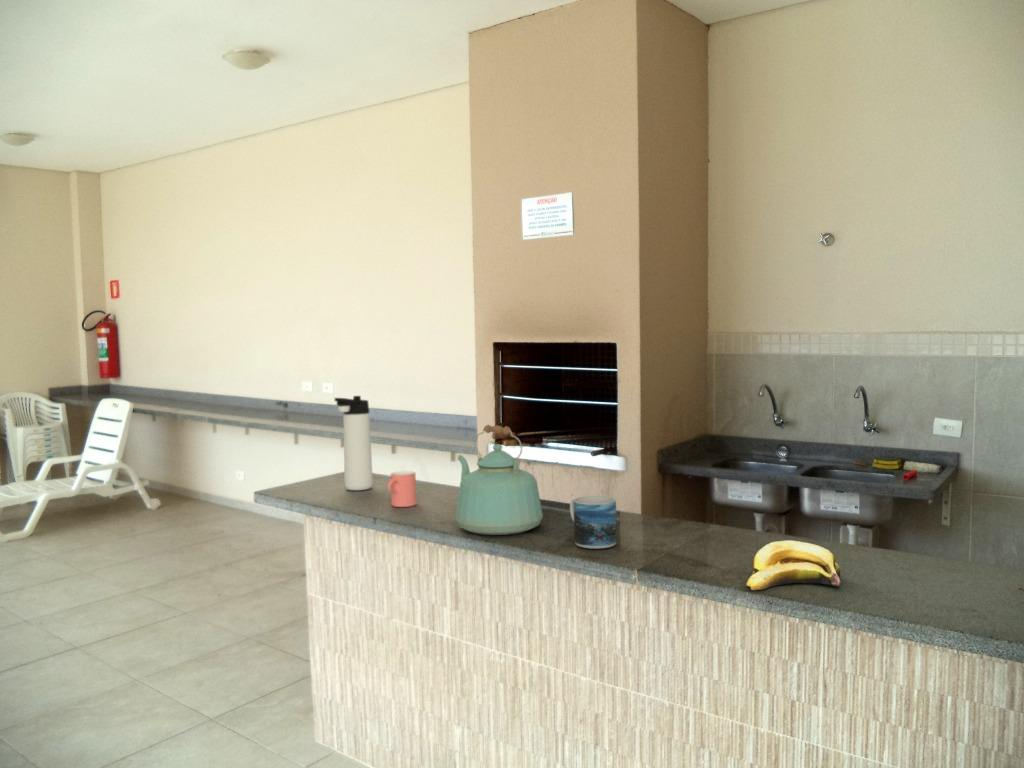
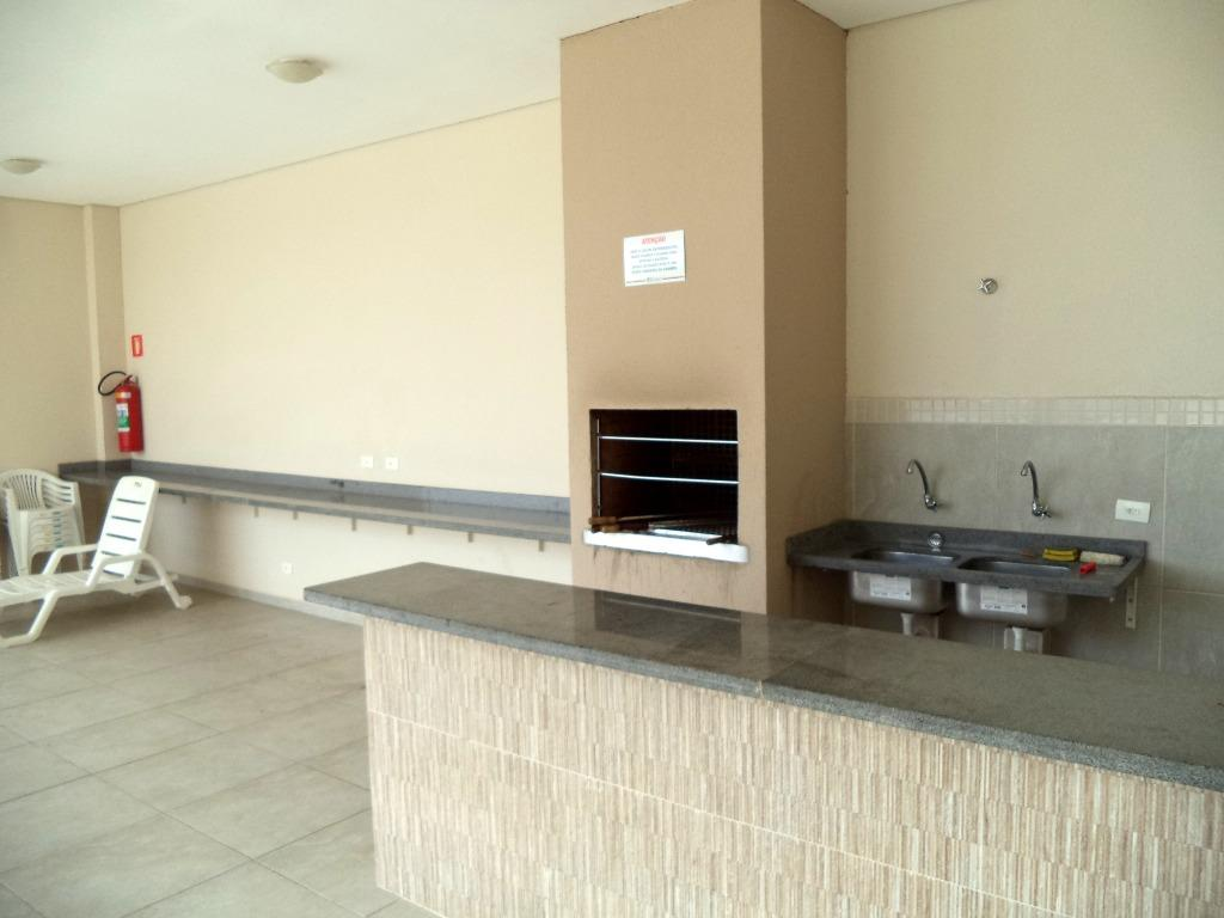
- kettle (492, 475)
- thermos bottle (352, 443)
- mug (589, 519)
- banana (795, 565)
- cup (399, 489)
